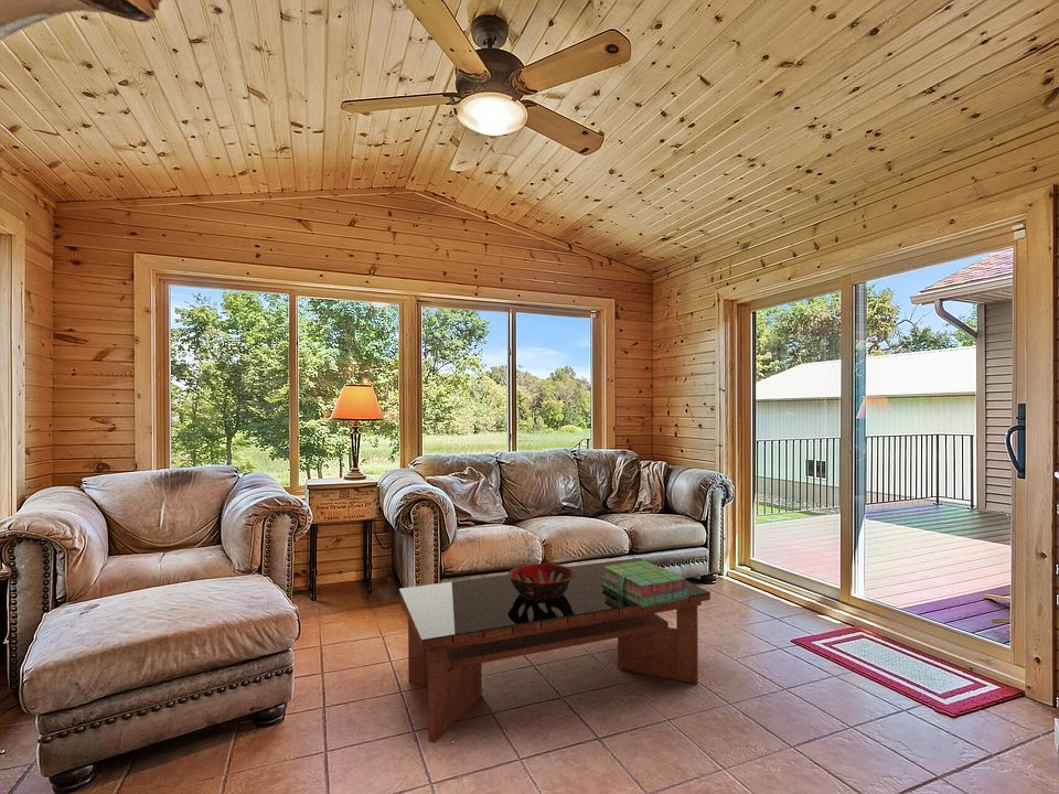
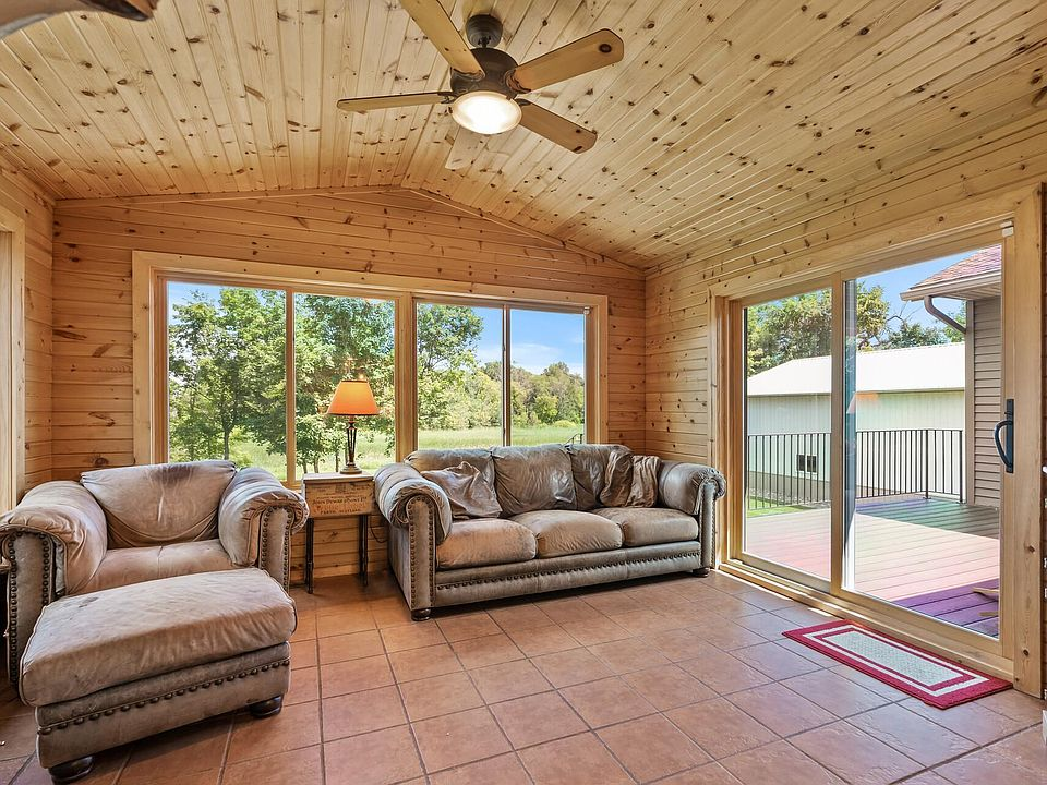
- stack of books (643, 580)
- decorative bowl (539, 582)
- coffee table (553, 635)
